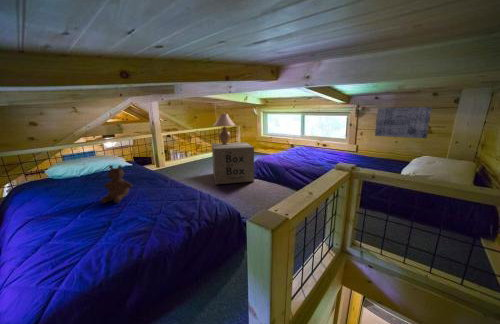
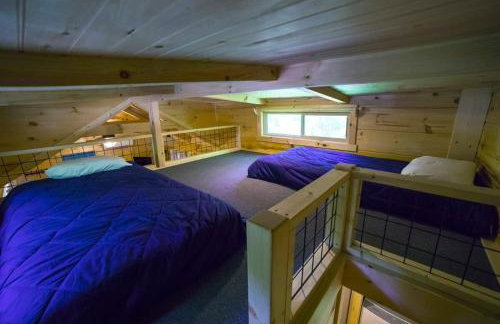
- cardboard box (232, 161)
- table lamp (224, 128)
- wall art (401, 122)
- teddy bear (114, 183)
